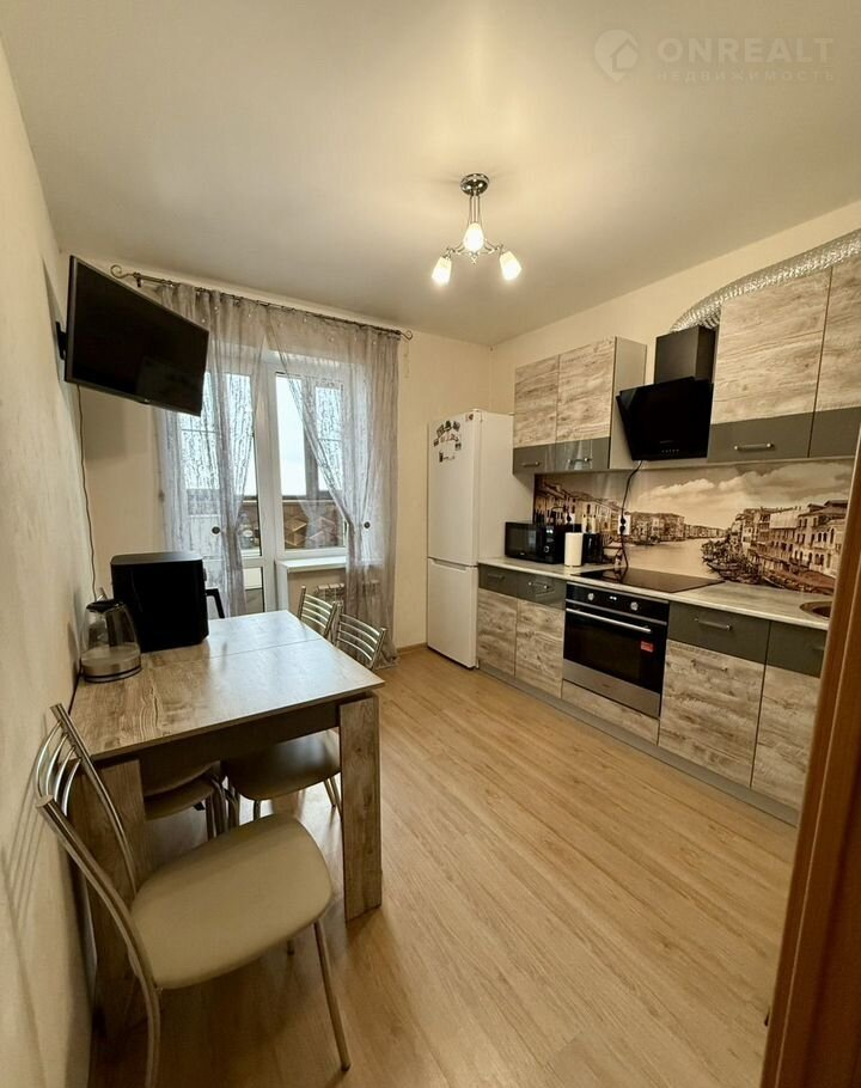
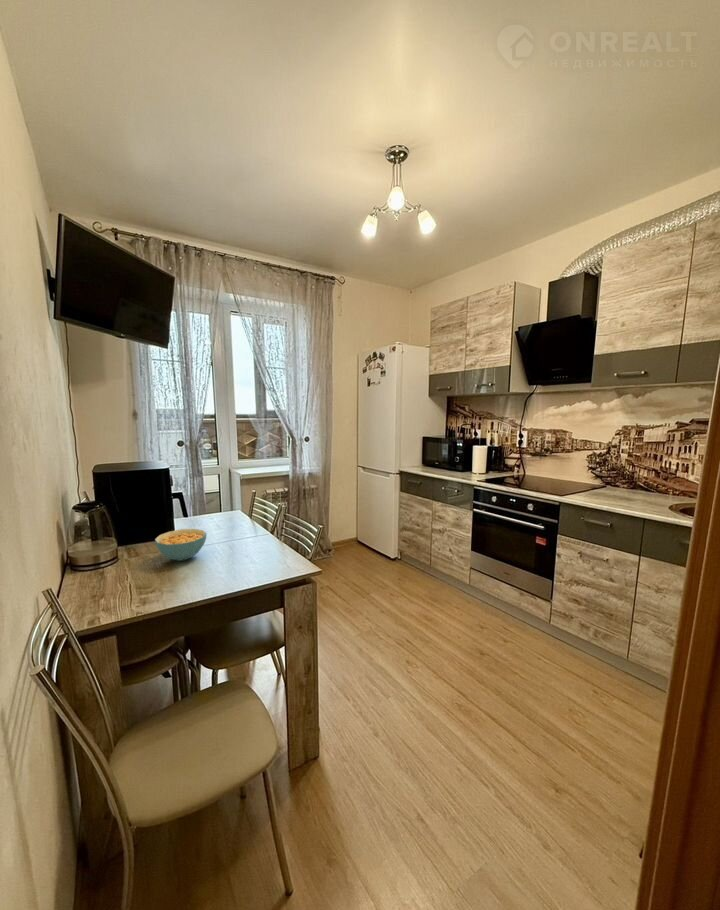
+ cereal bowl (181, 547)
